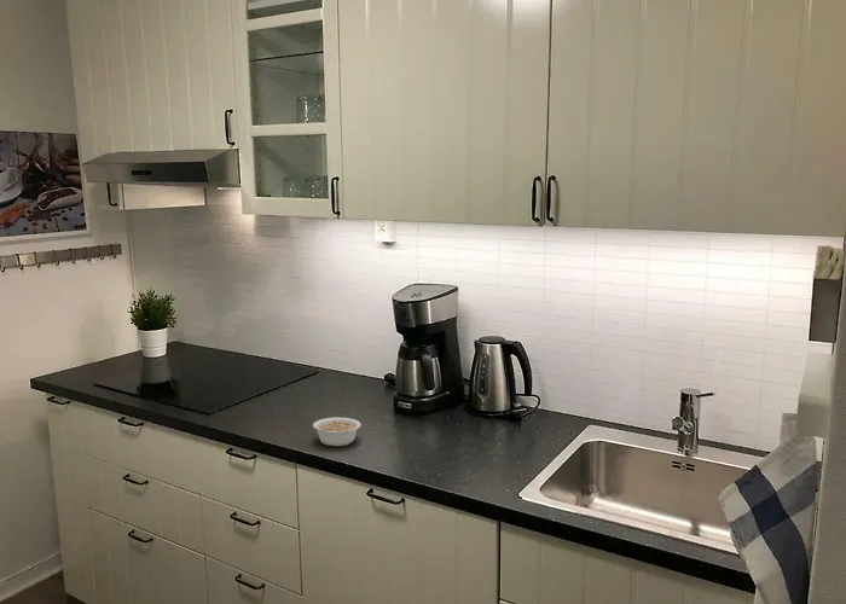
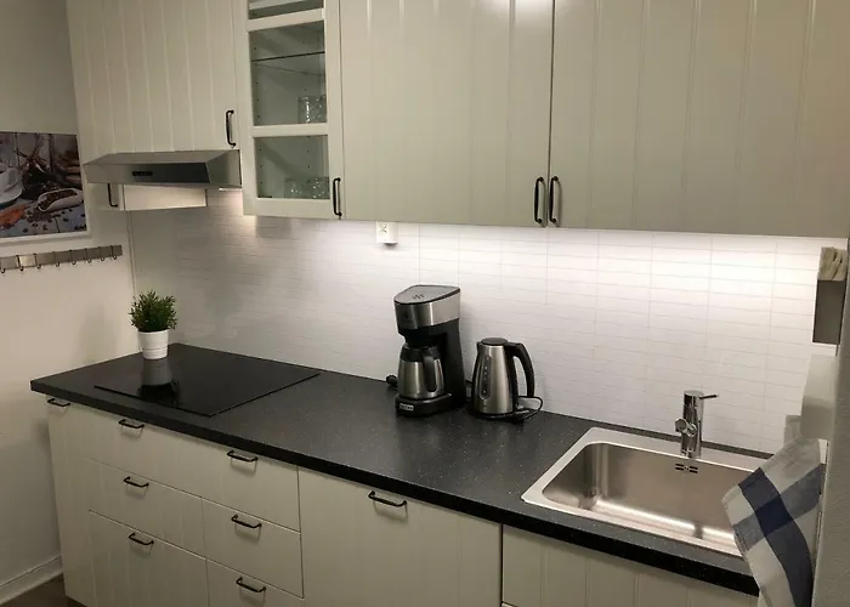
- legume (338, 431)
